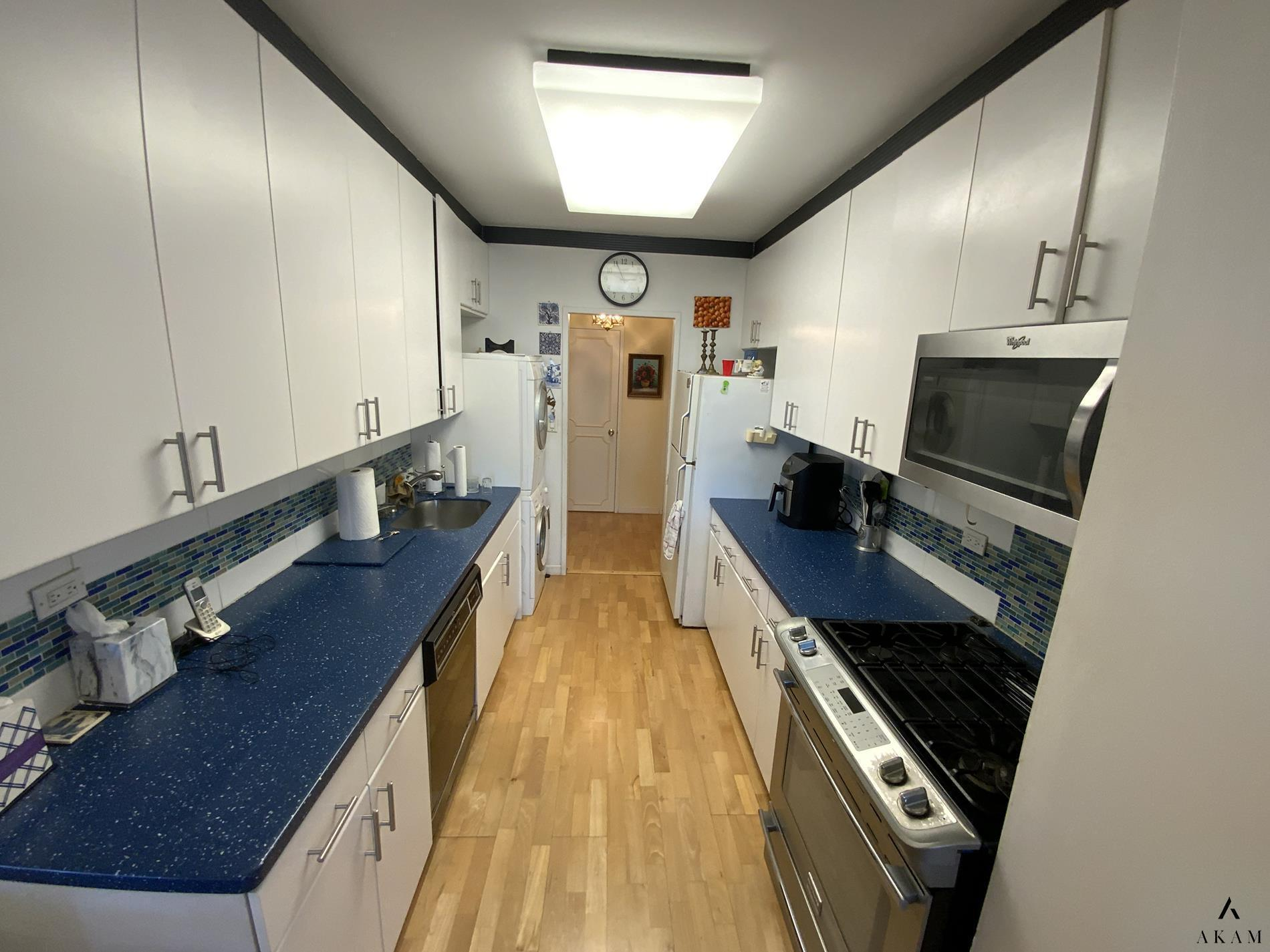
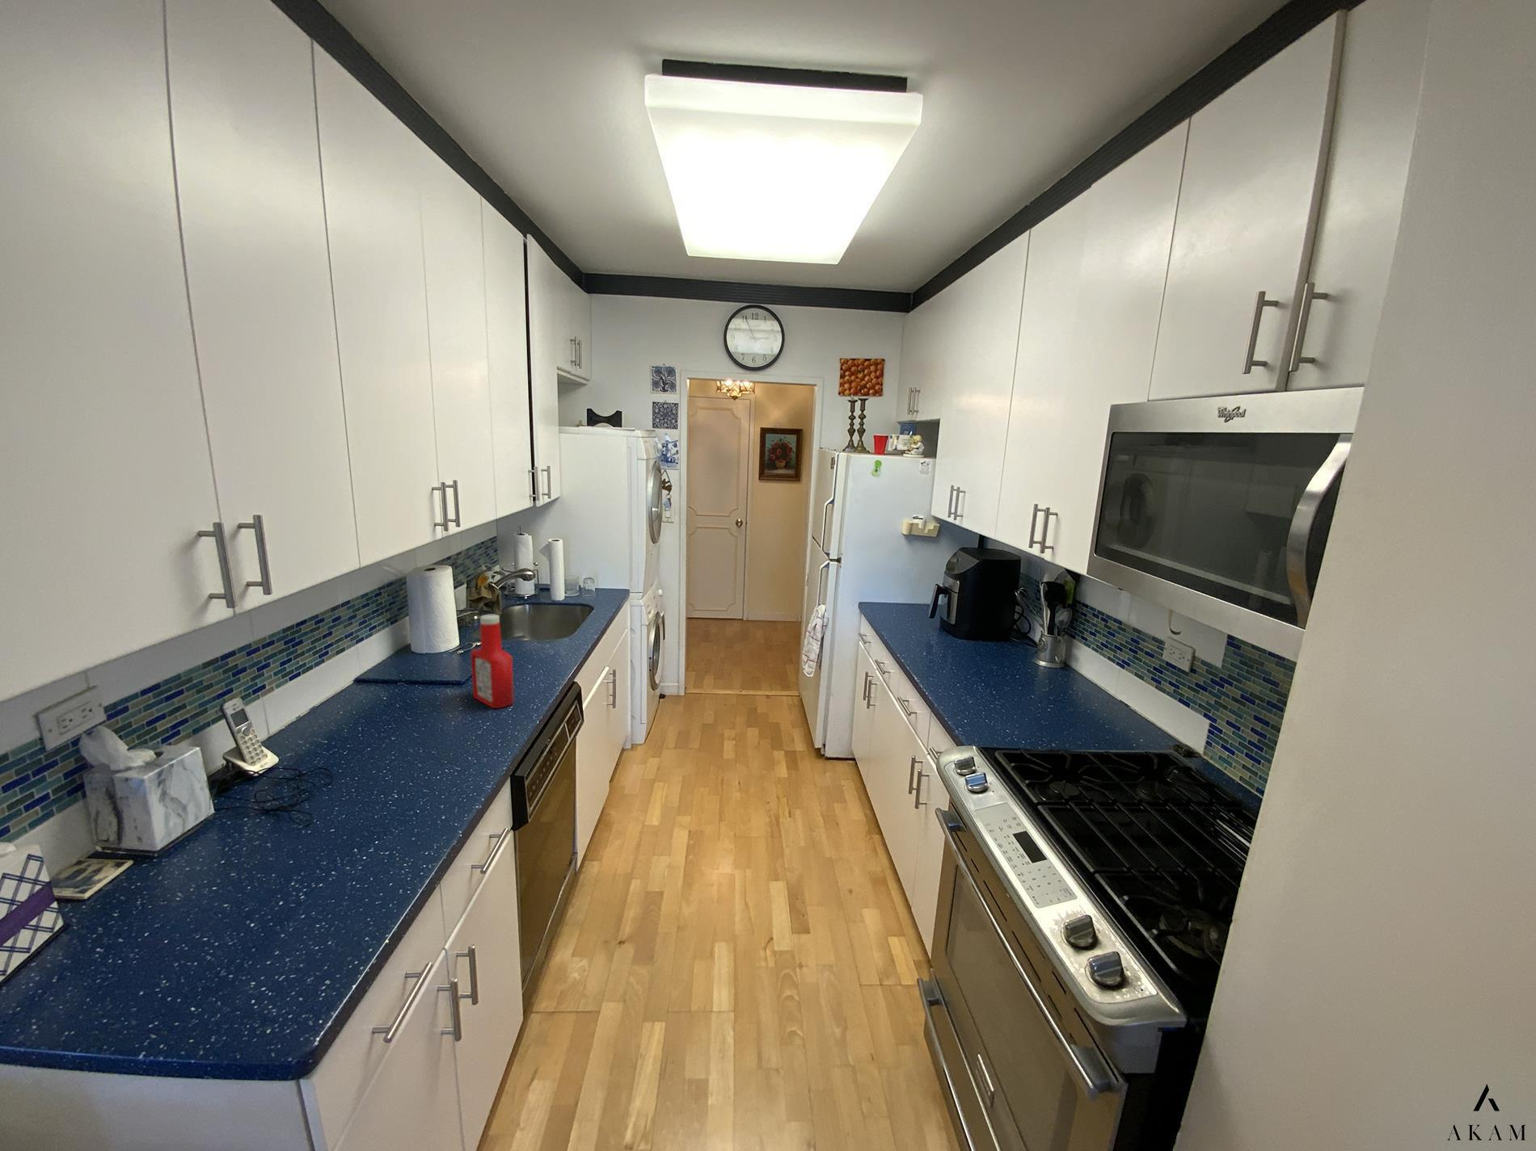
+ soap bottle (491, 658)
